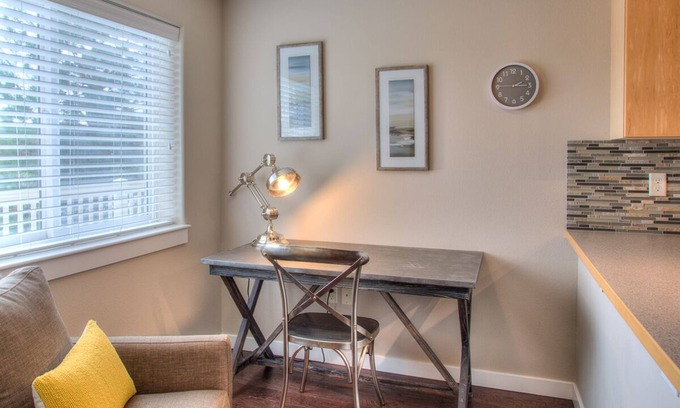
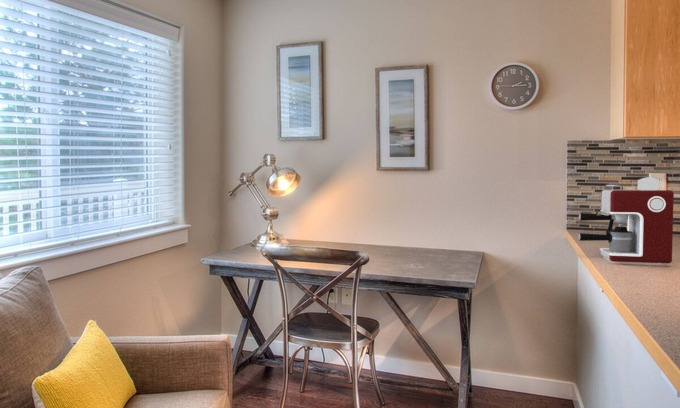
+ coffee maker (621, 218)
